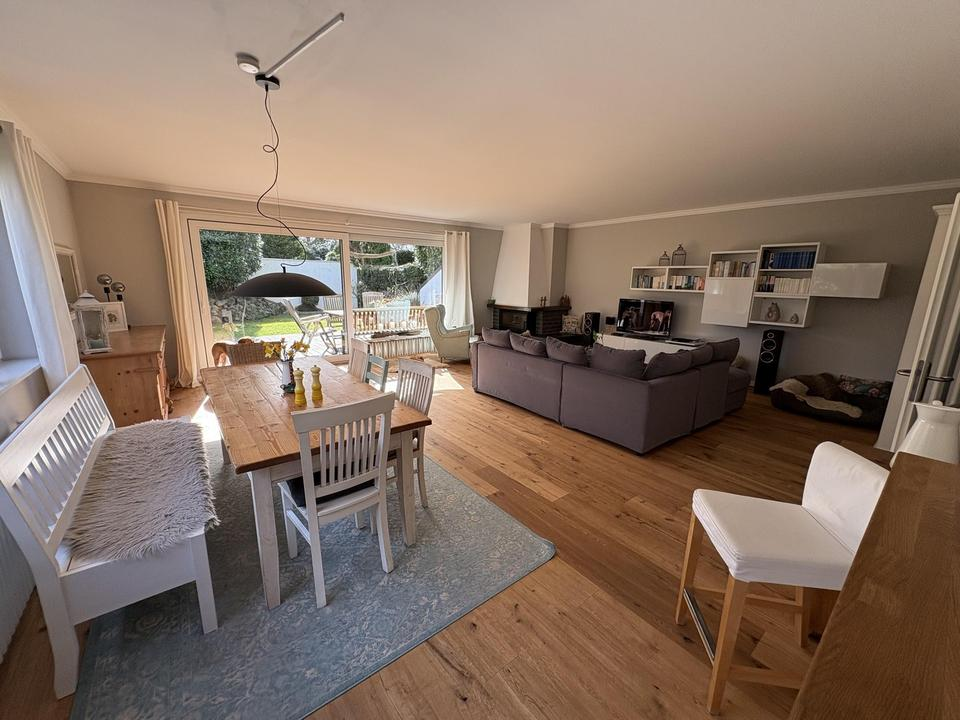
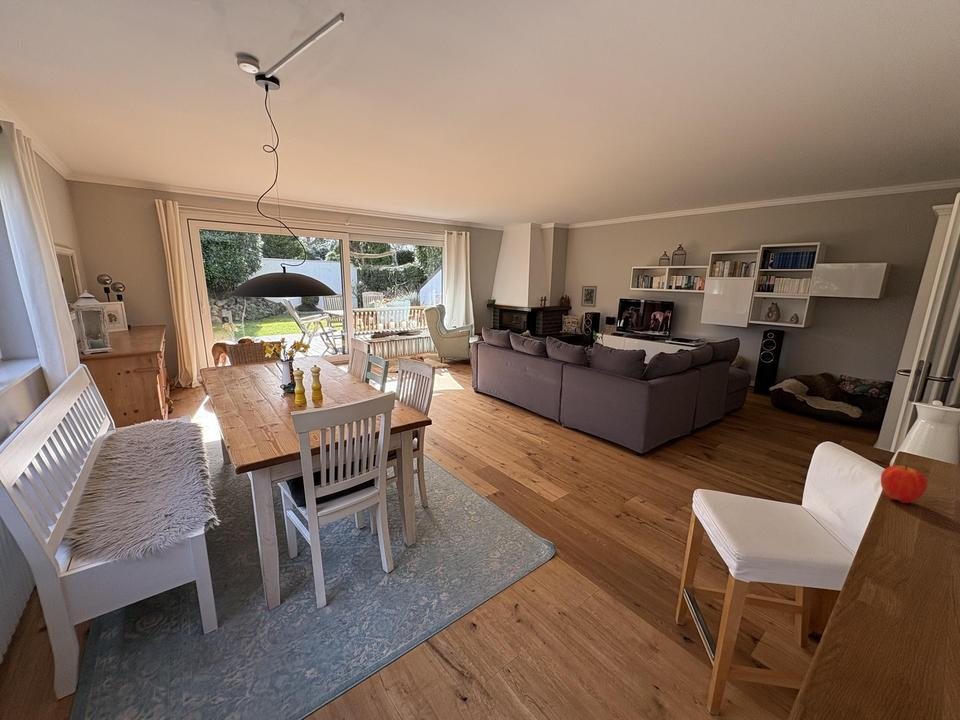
+ wall art (588, 296)
+ apple (903, 482)
